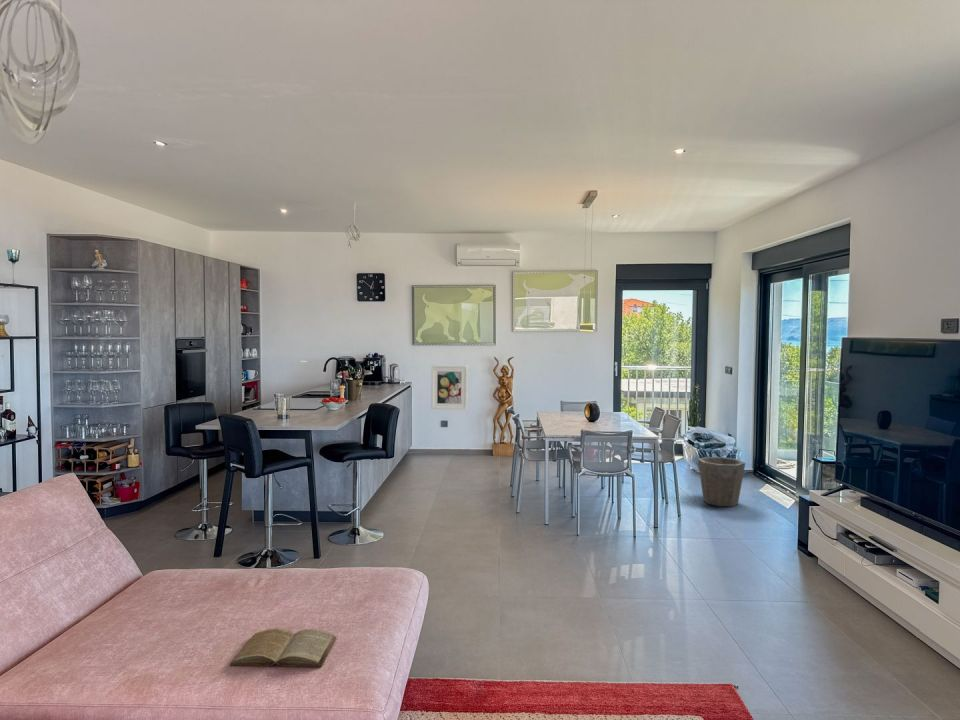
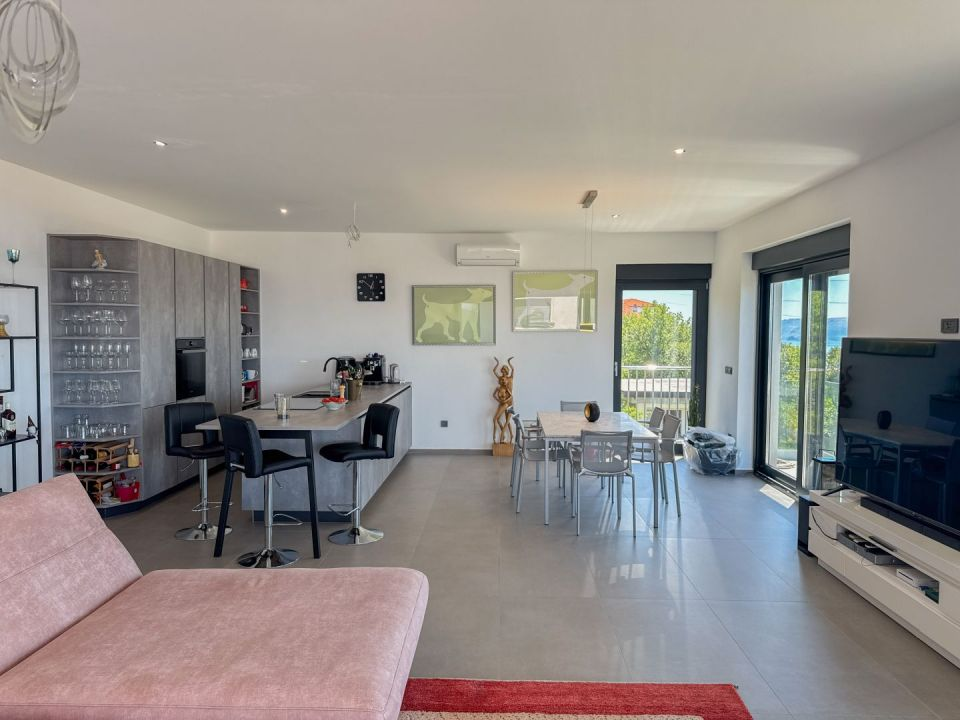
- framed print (449, 387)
- book (285, 646)
- waste bin (720, 481)
